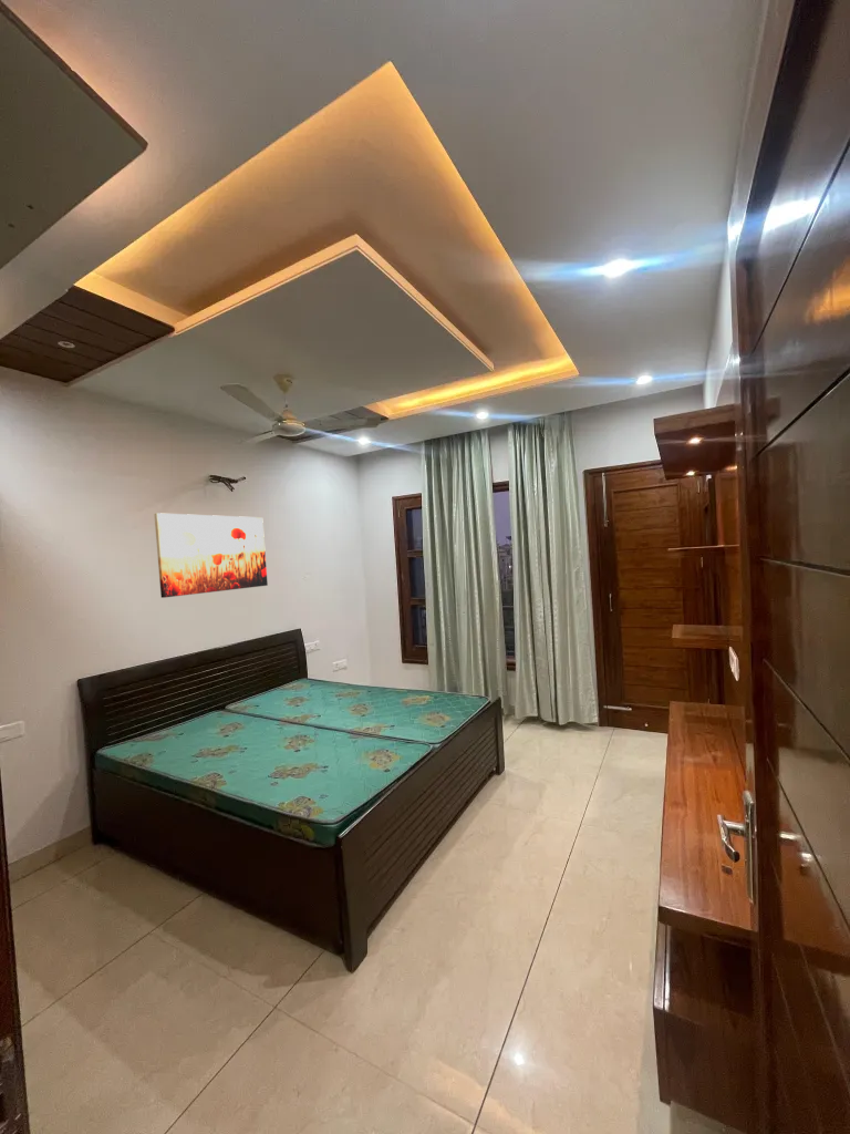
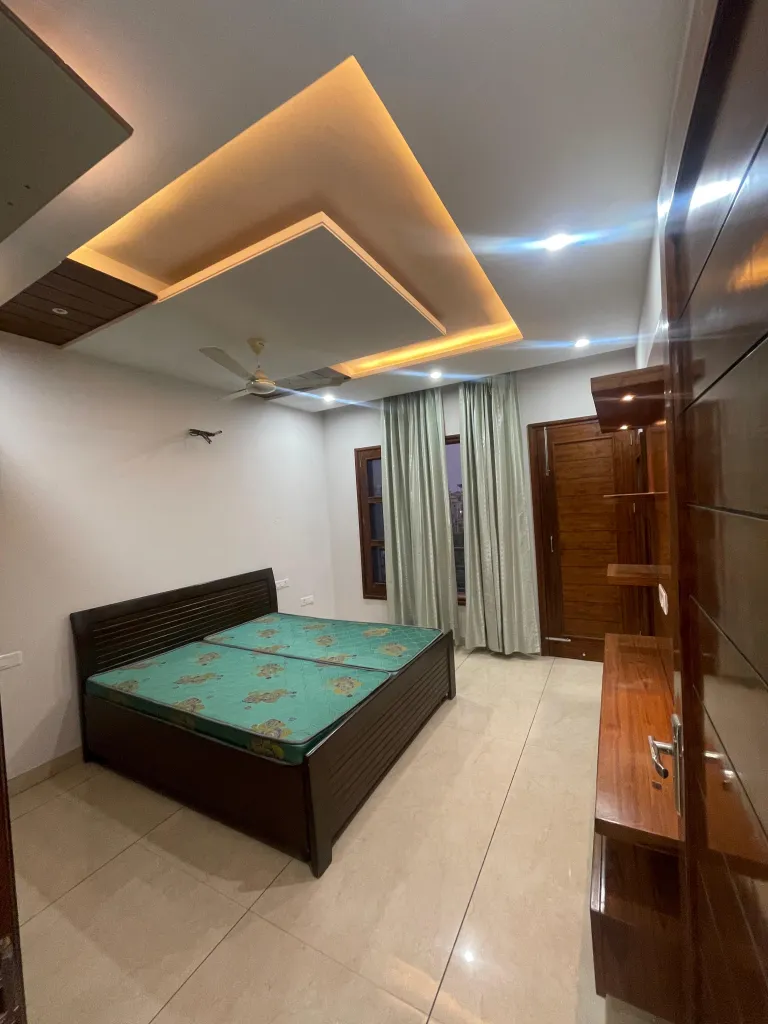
- wall art (217, 553)
